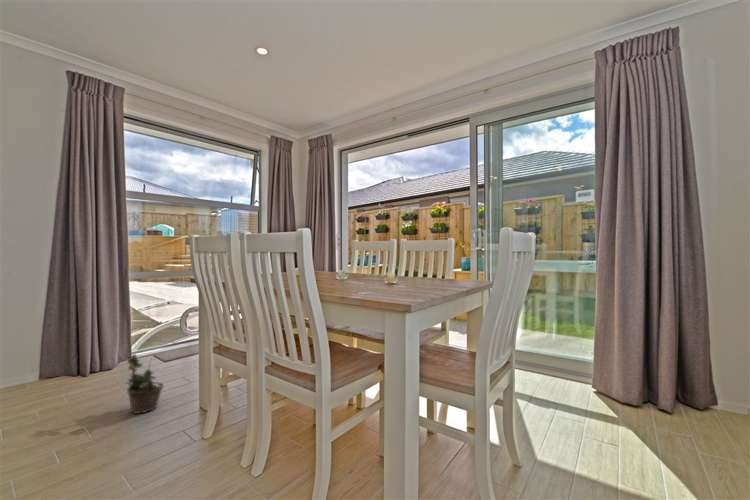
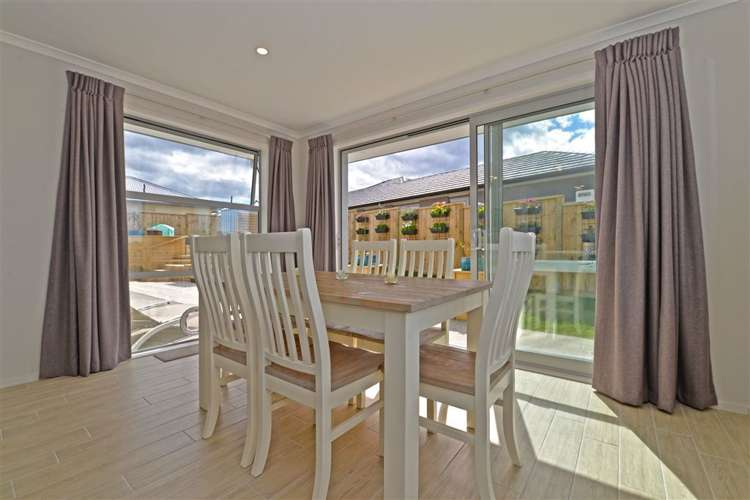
- potted plant (145, 379)
